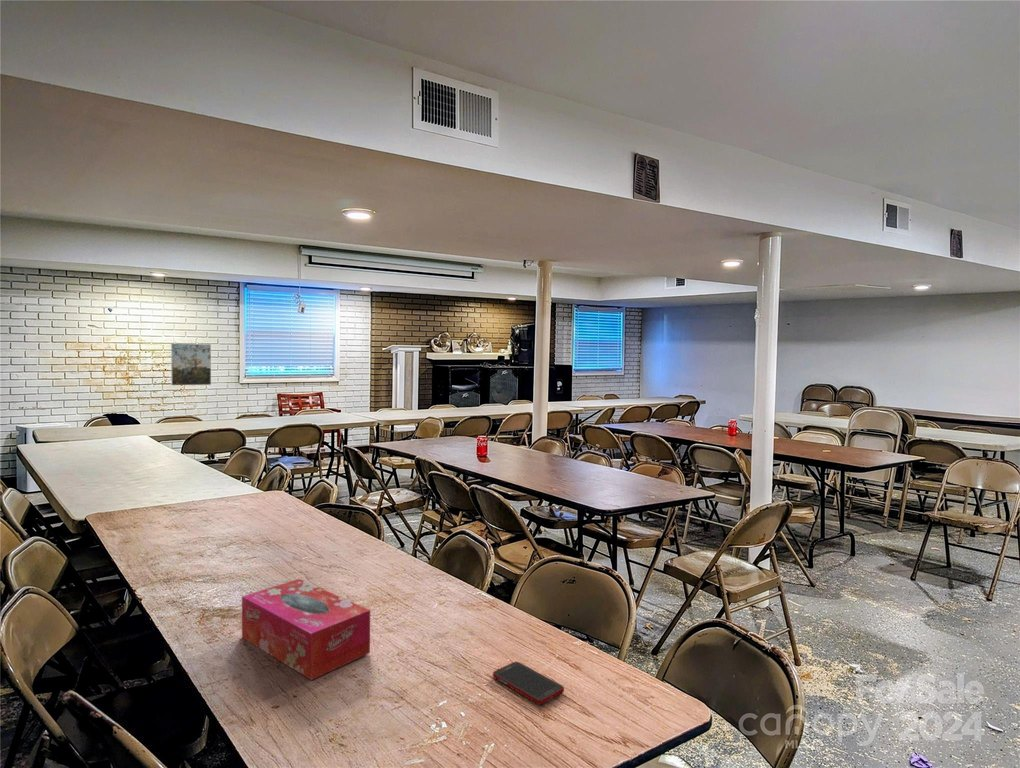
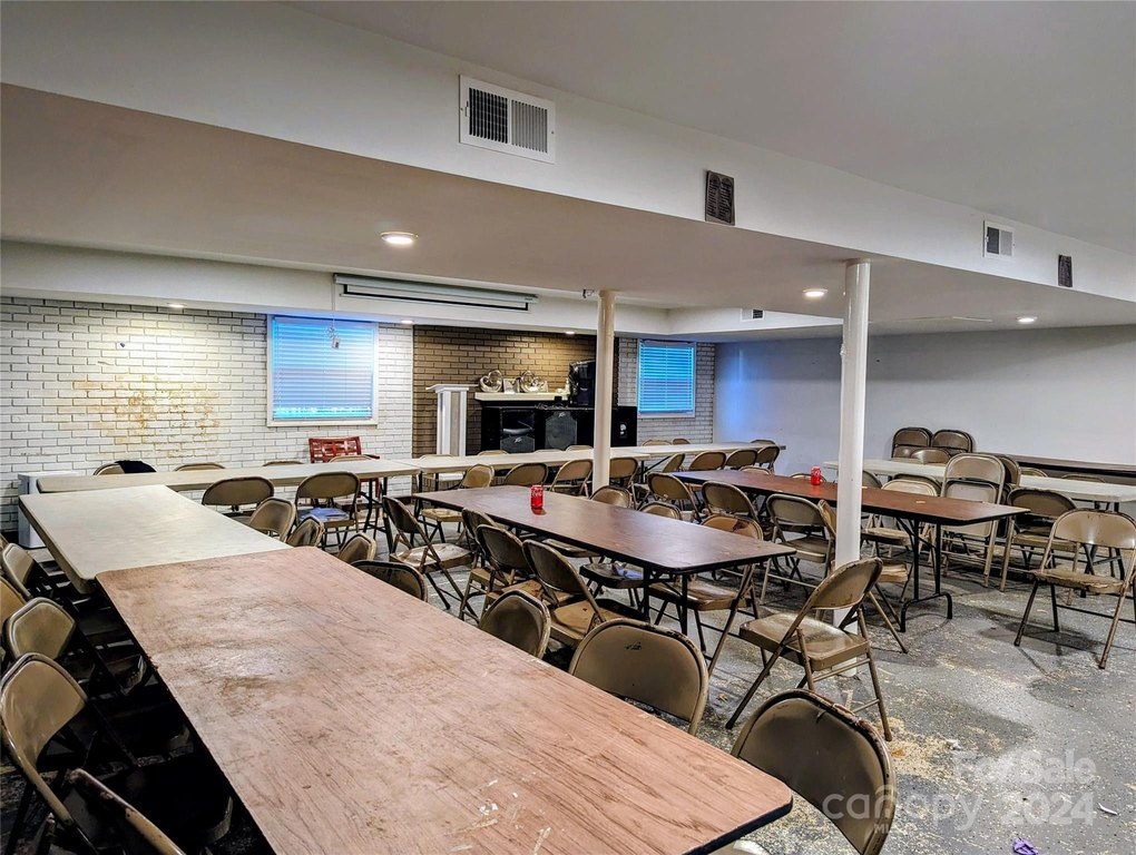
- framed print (191, 364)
- tissue box (304, 624)
- cell phone (527, 682)
